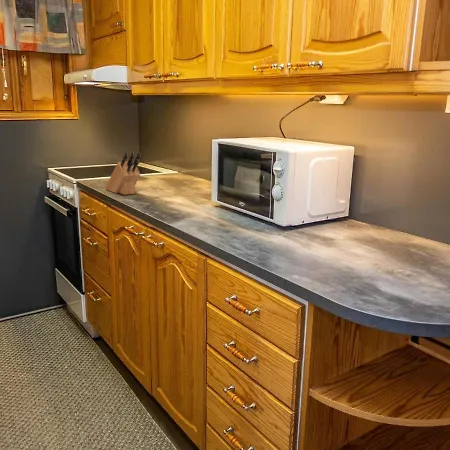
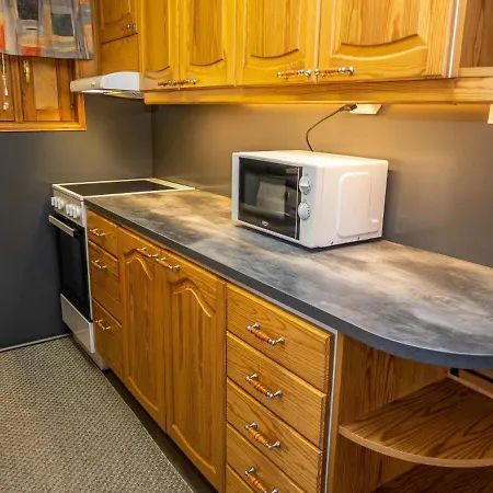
- knife block (123, 171)
